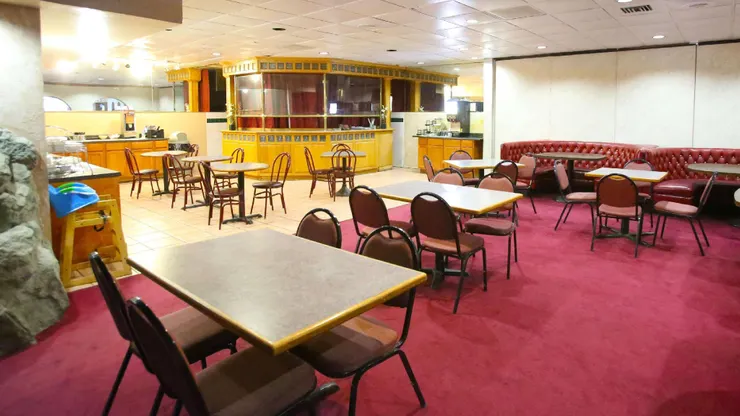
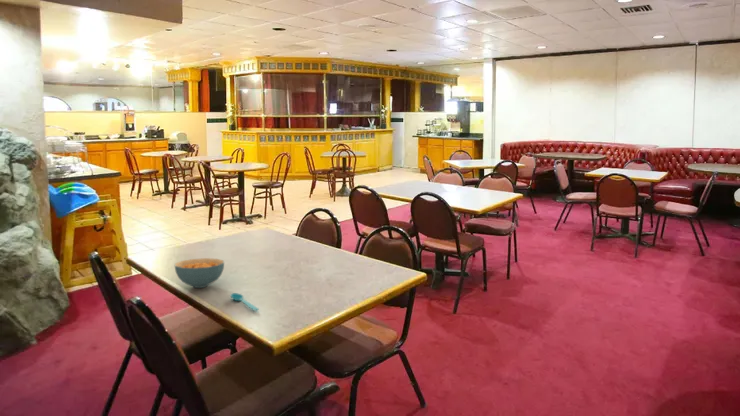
+ cereal bowl (200, 274)
+ spoon (244, 301)
